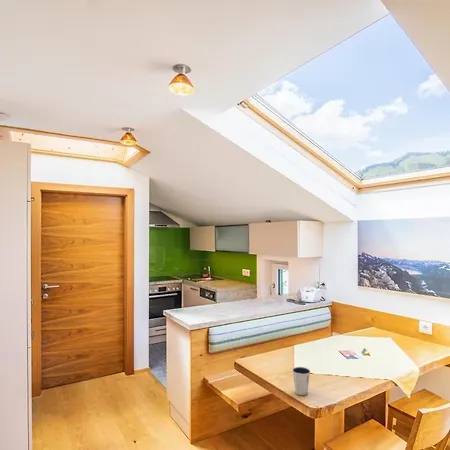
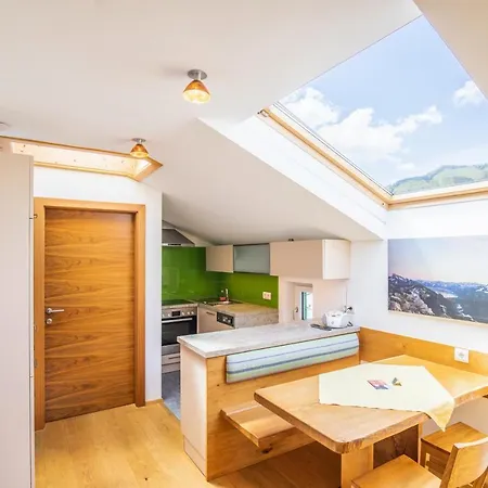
- dixie cup (301, 381)
